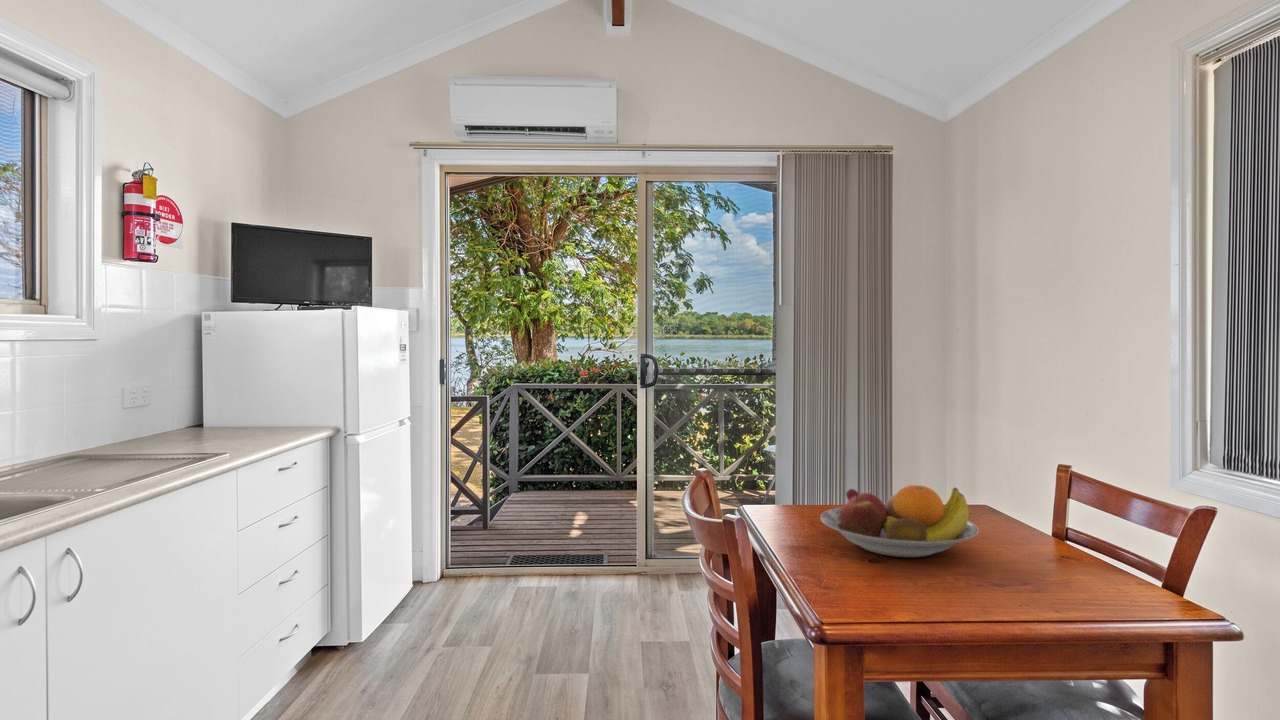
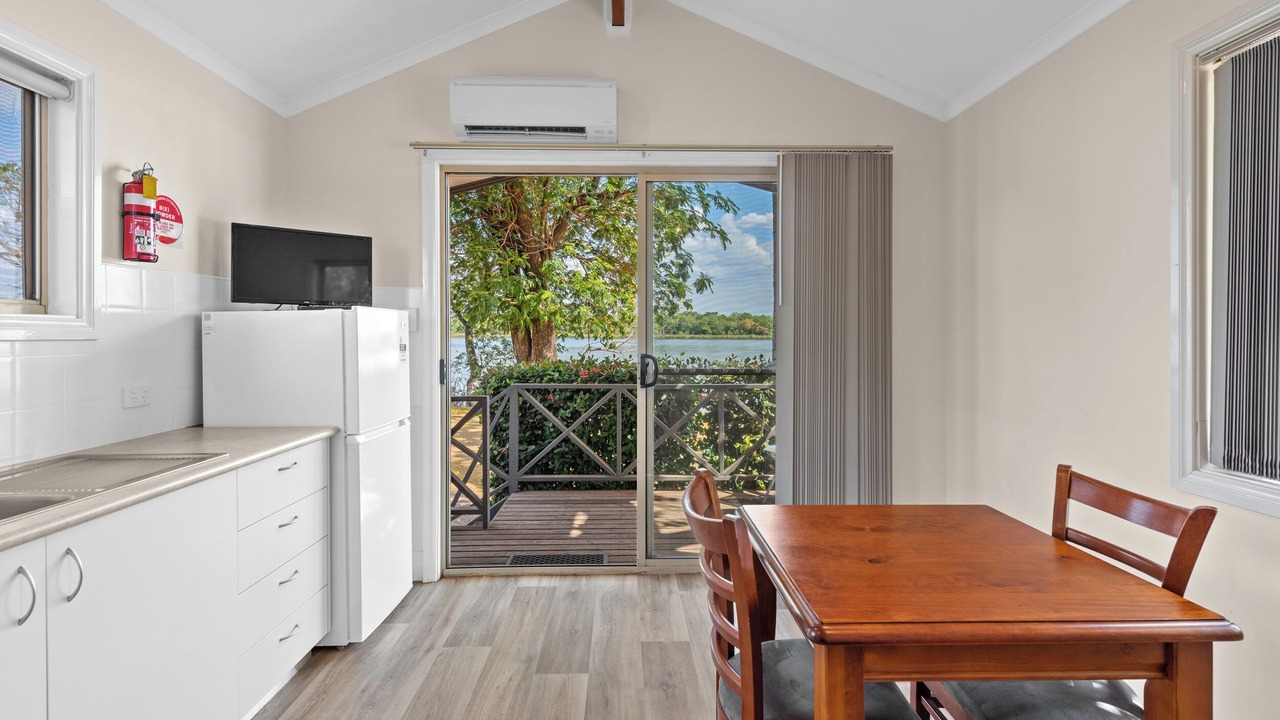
- fruit bowl (896, 515)
